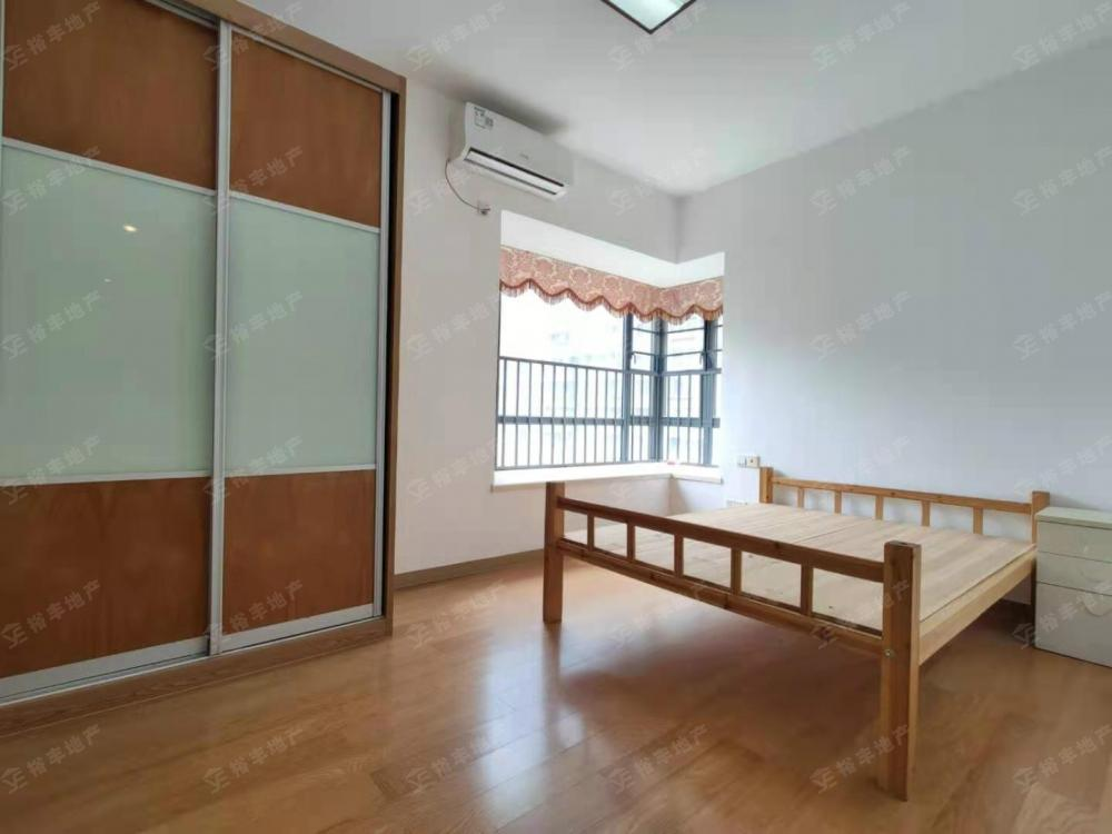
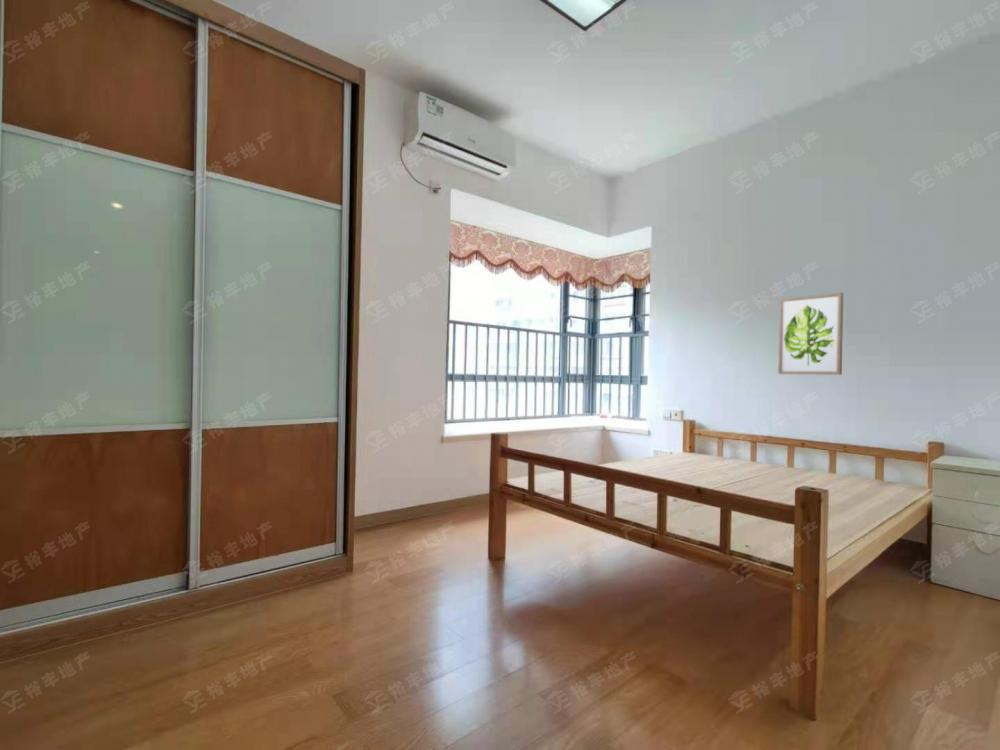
+ wall art (809, 335)
